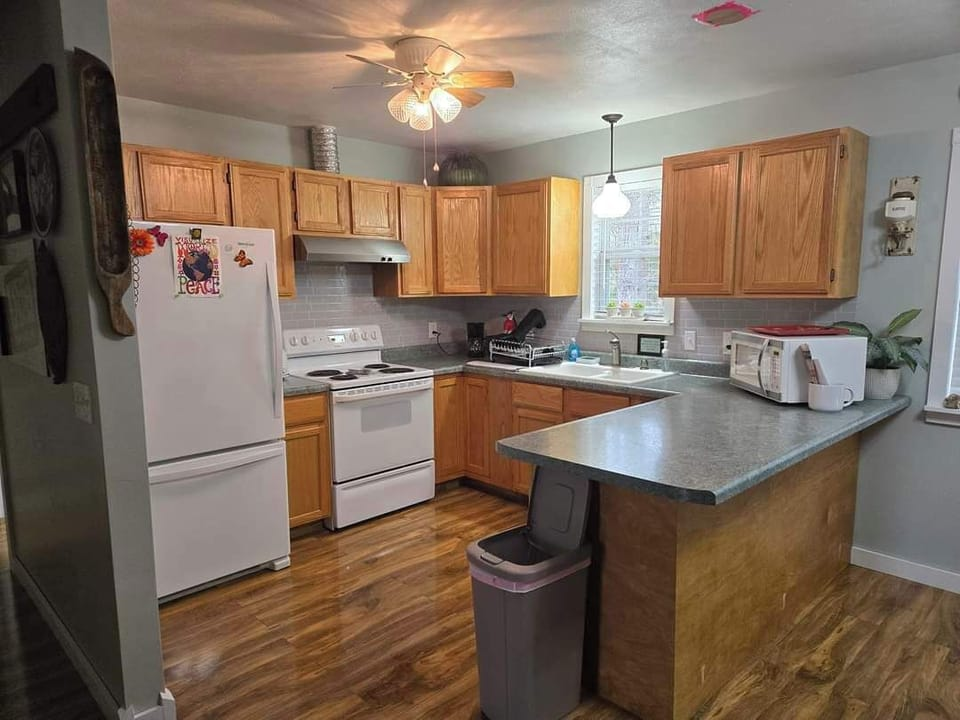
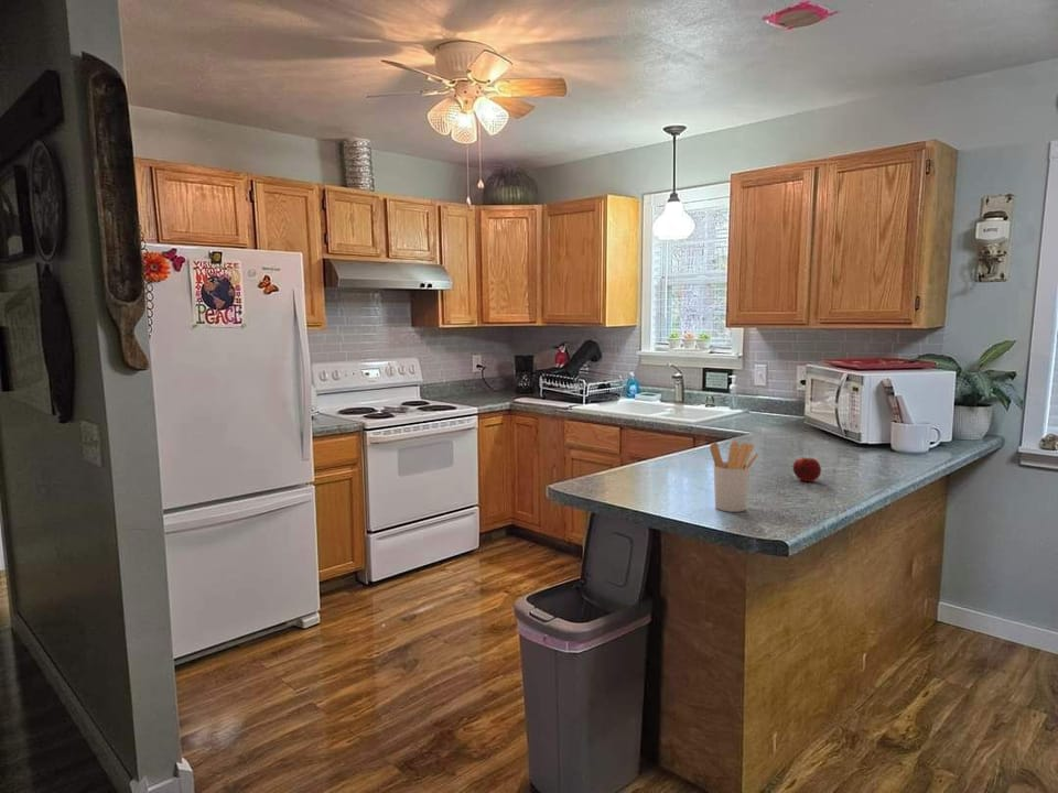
+ utensil holder (734, 474)
+ fruit (806, 468)
